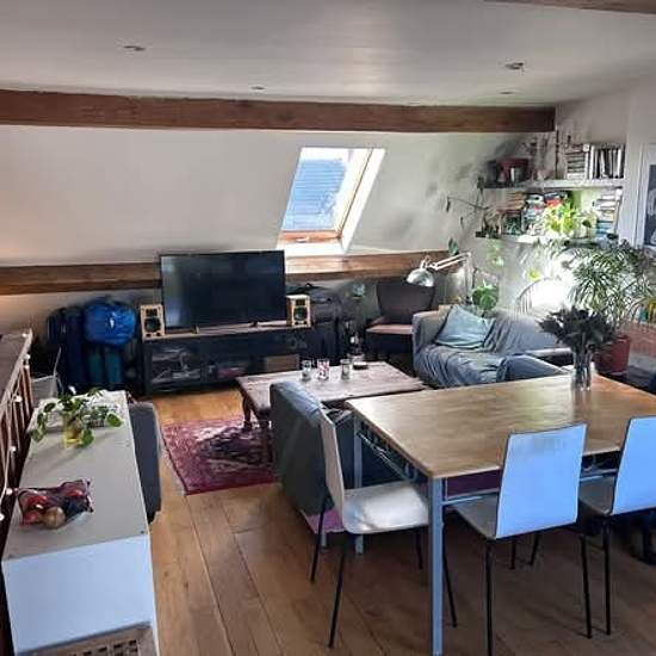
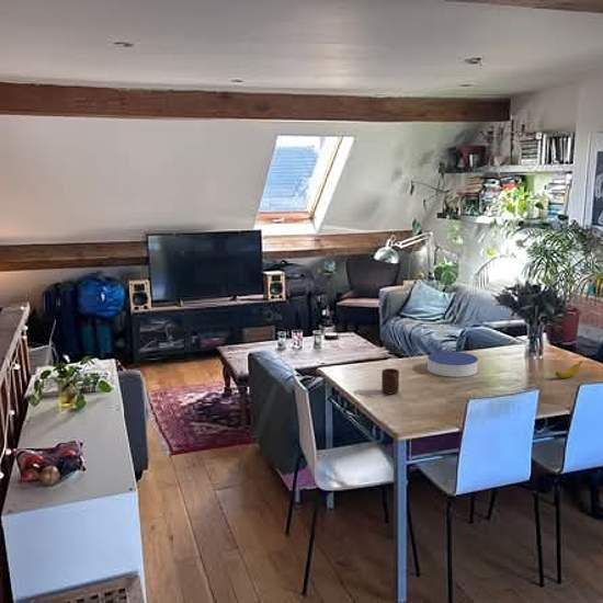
+ coaster (452, 363)
+ banana (568, 369)
+ cup (391, 382)
